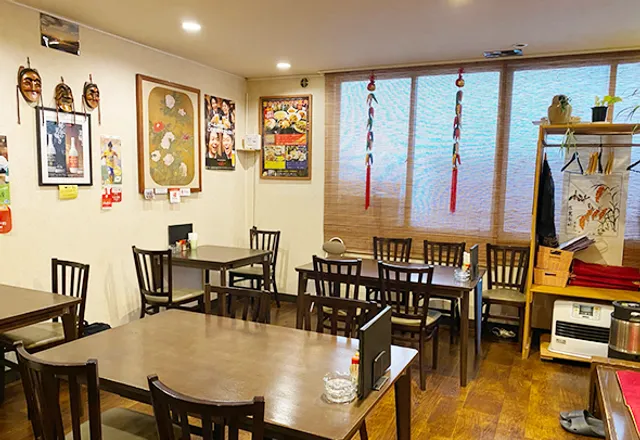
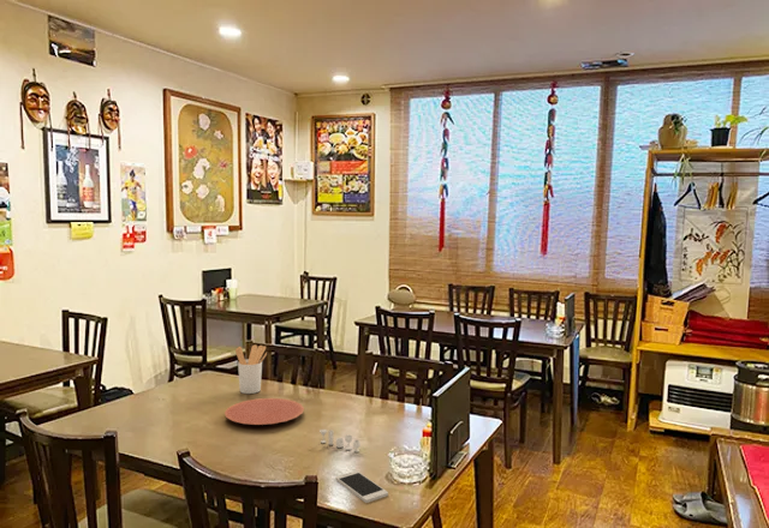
+ drinking glass (339, 439)
+ plate (264, 413)
+ utensil holder (252, 367)
+ smartphone (360, 485)
